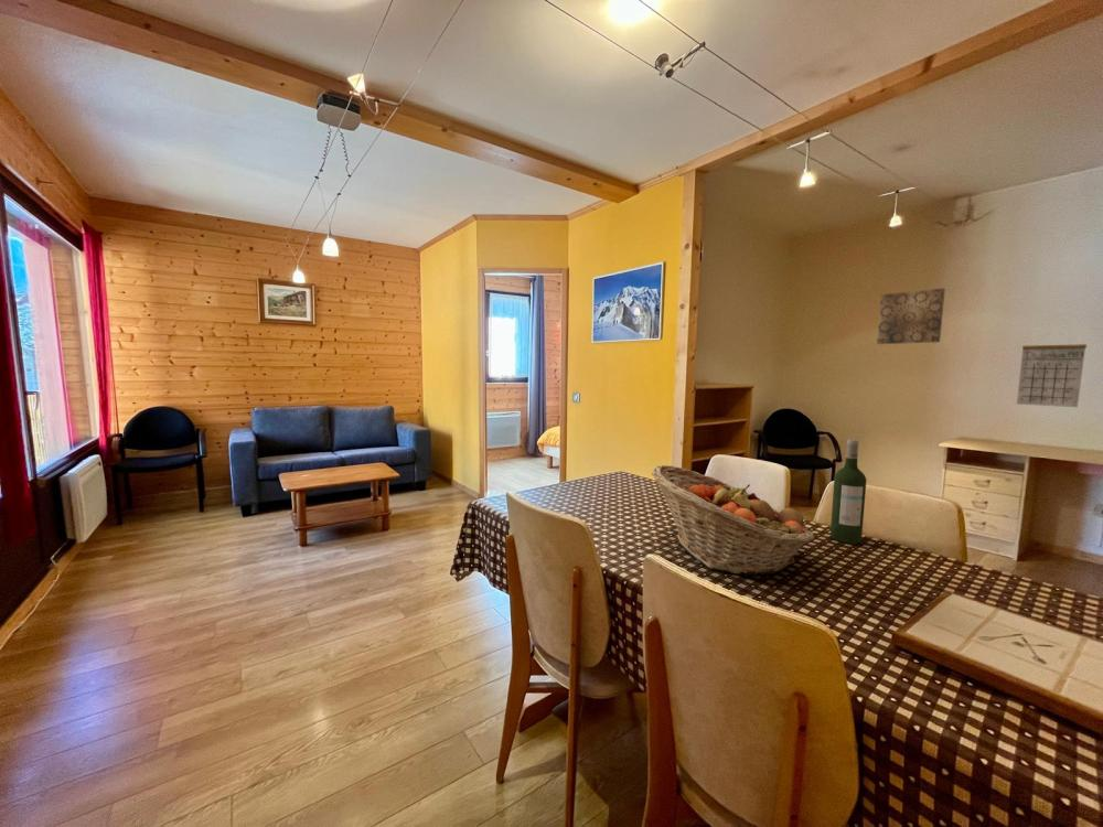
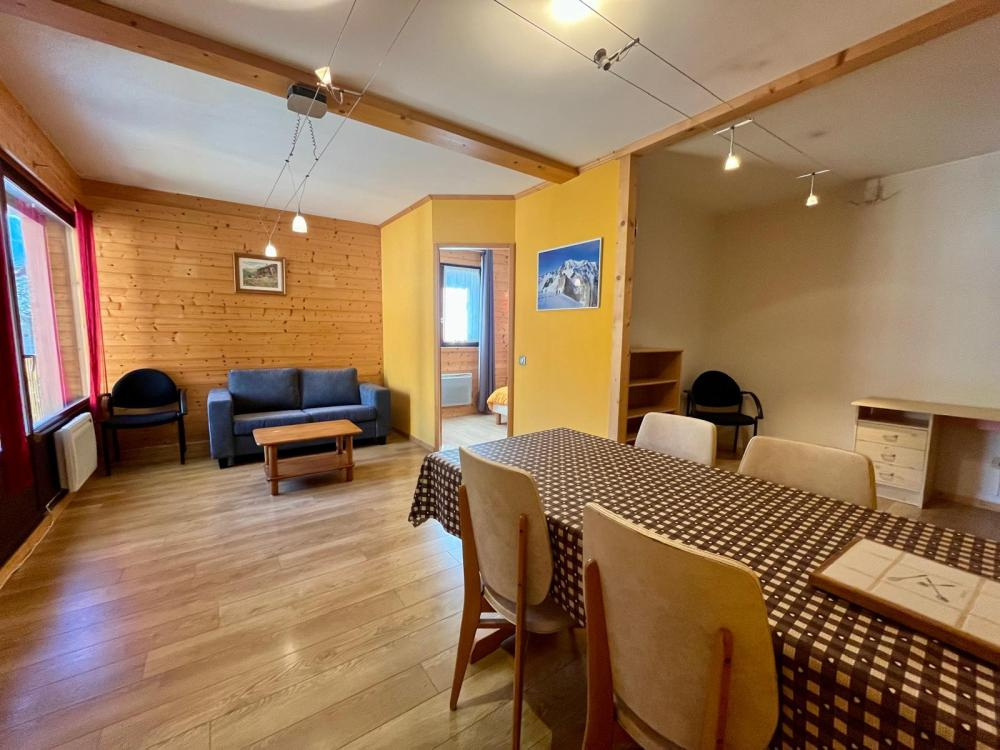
- calendar (1050, 368)
- wine bottle (848, 490)
- wall art (909, 318)
- fruit basket (725, 512)
